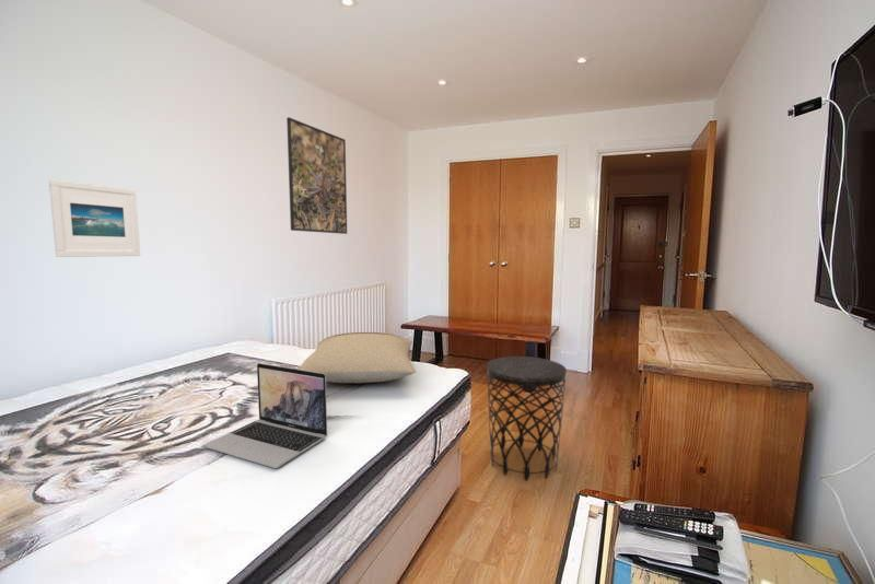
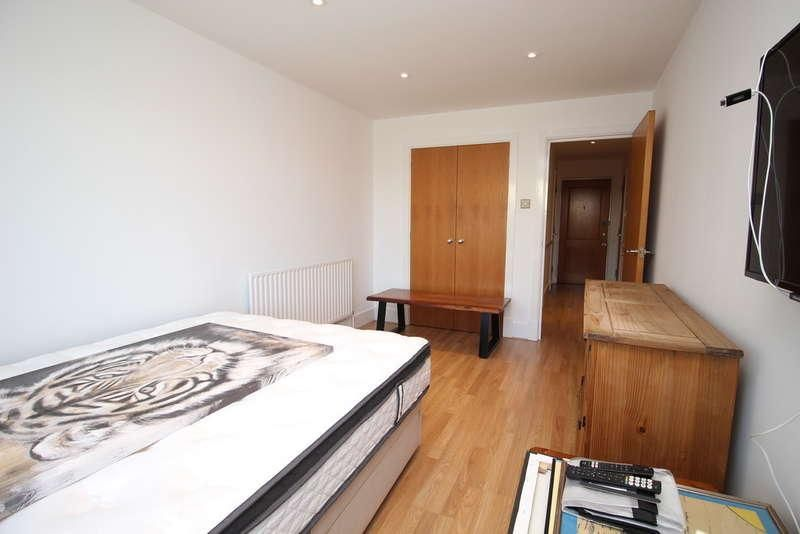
- laptop (266, 410)
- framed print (319, 180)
- side table (524, 414)
- pillow (361, 355)
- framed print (97, 221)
